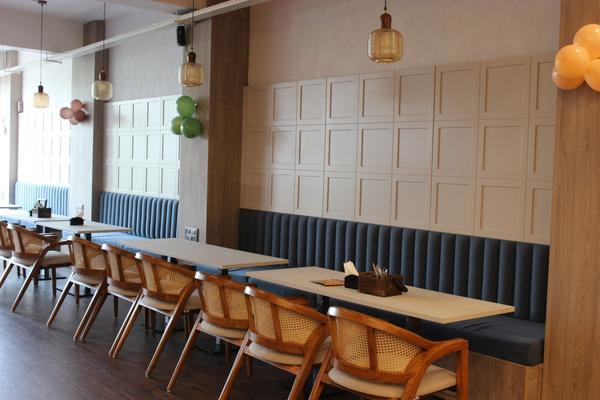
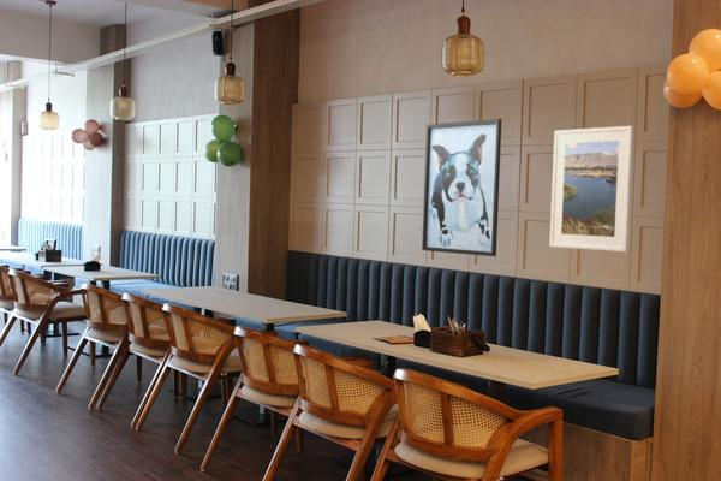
+ wall art (459, 188)
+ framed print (589, 189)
